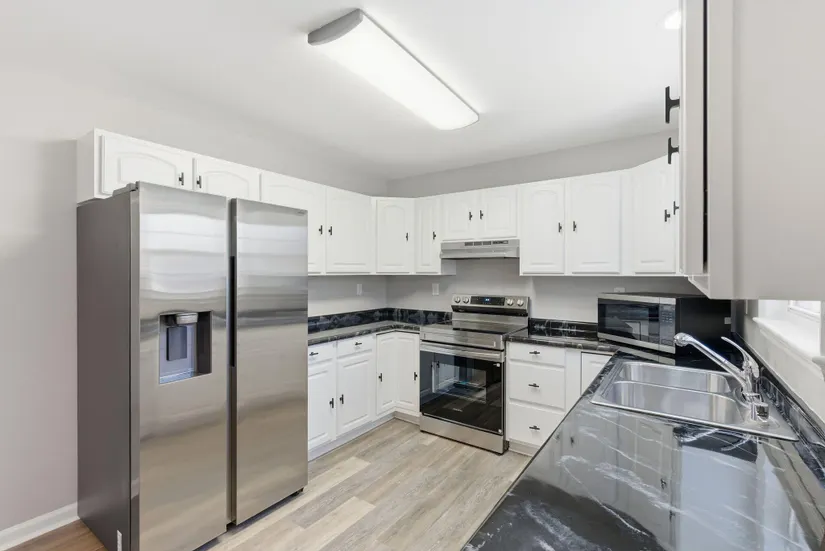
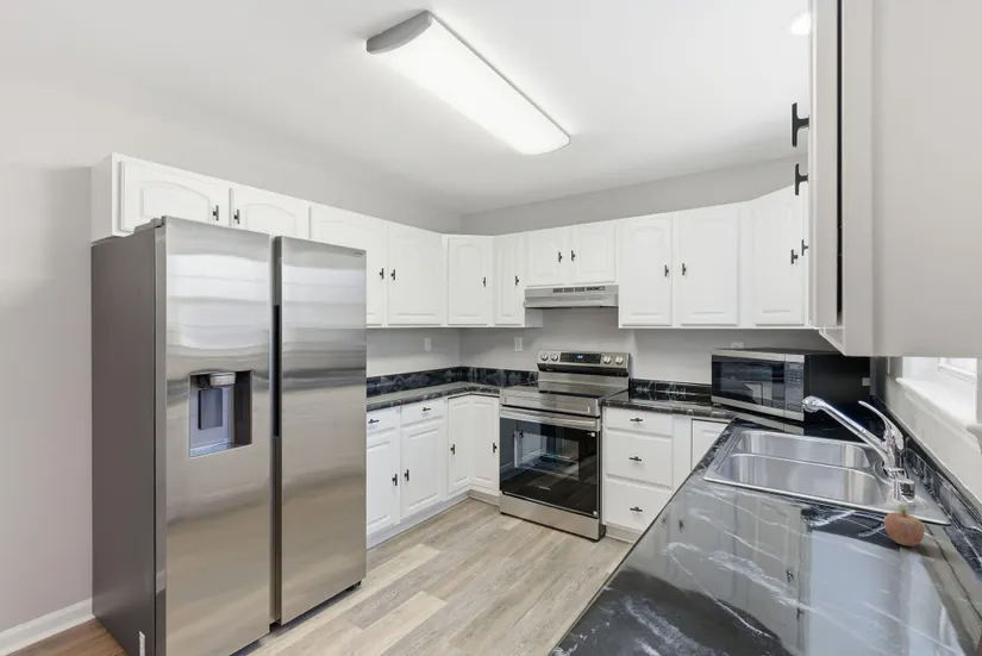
+ fruit (903, 525)
